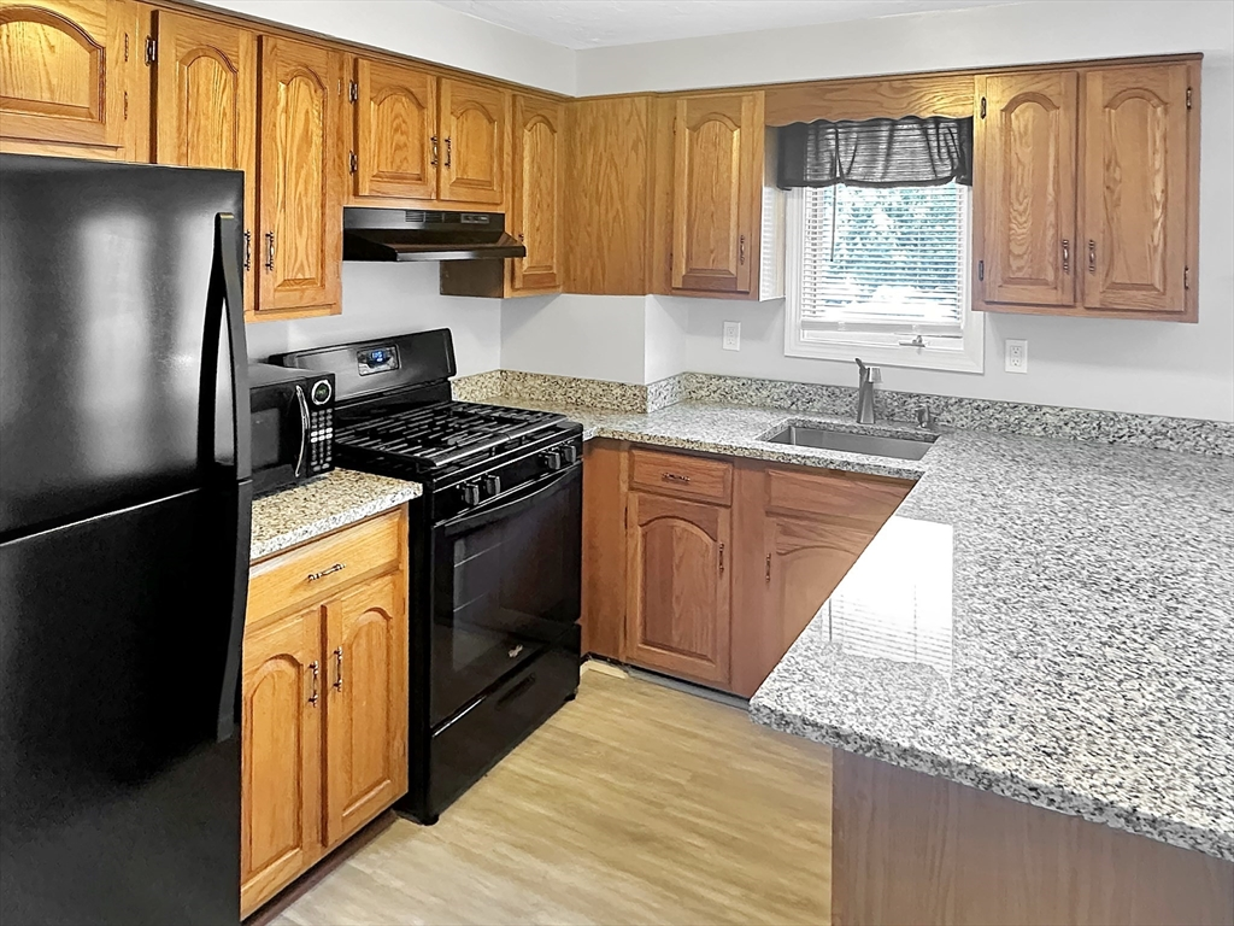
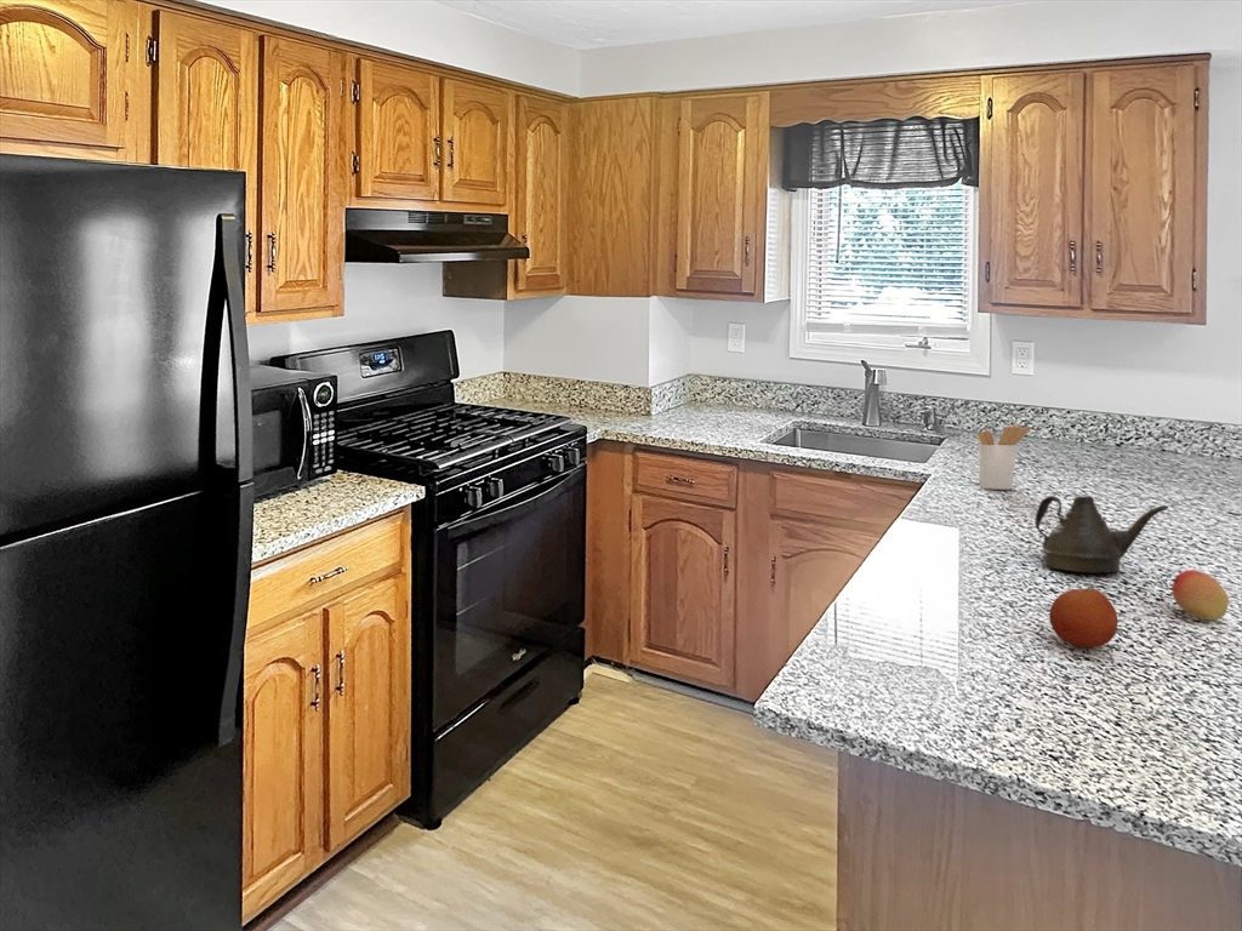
+ fruit (1083, 617)
+ utensil holder (1003, 456)
+ teapot (1099, 533)
+ fruit (1198, 594)
